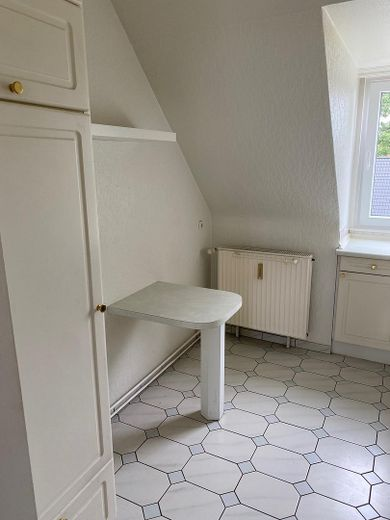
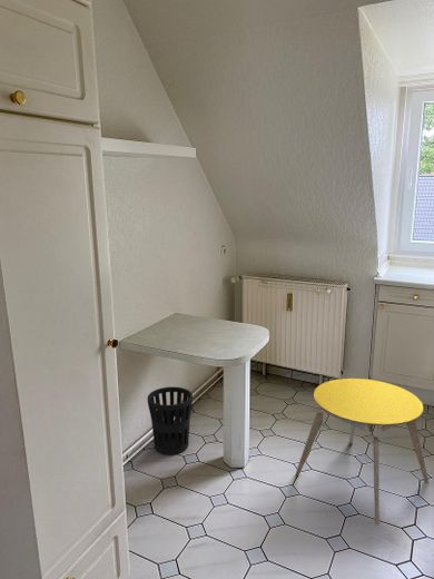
+ wastebasket (170, 420)
+ stool (364, 430)
